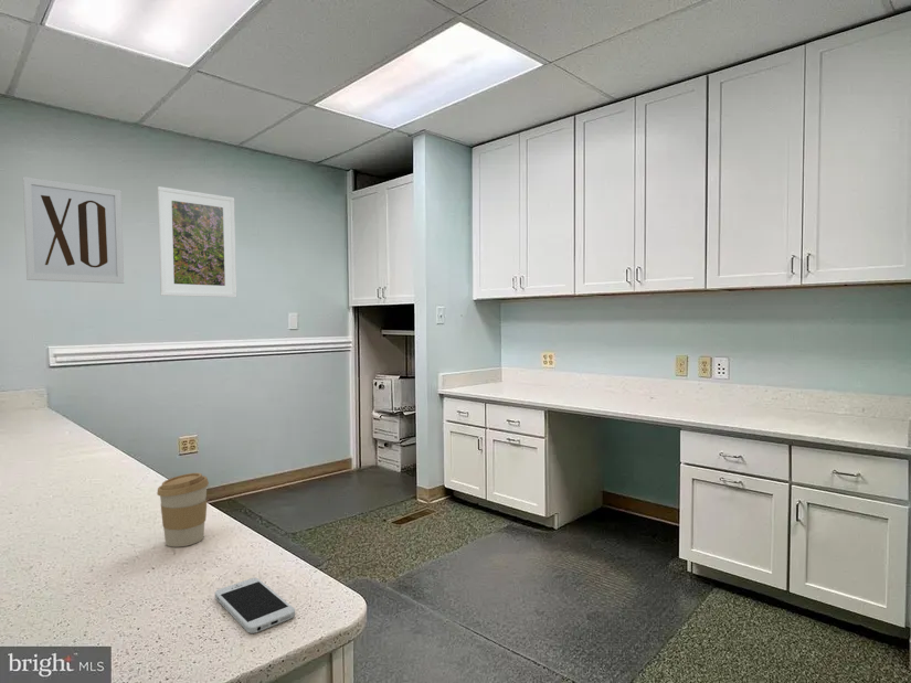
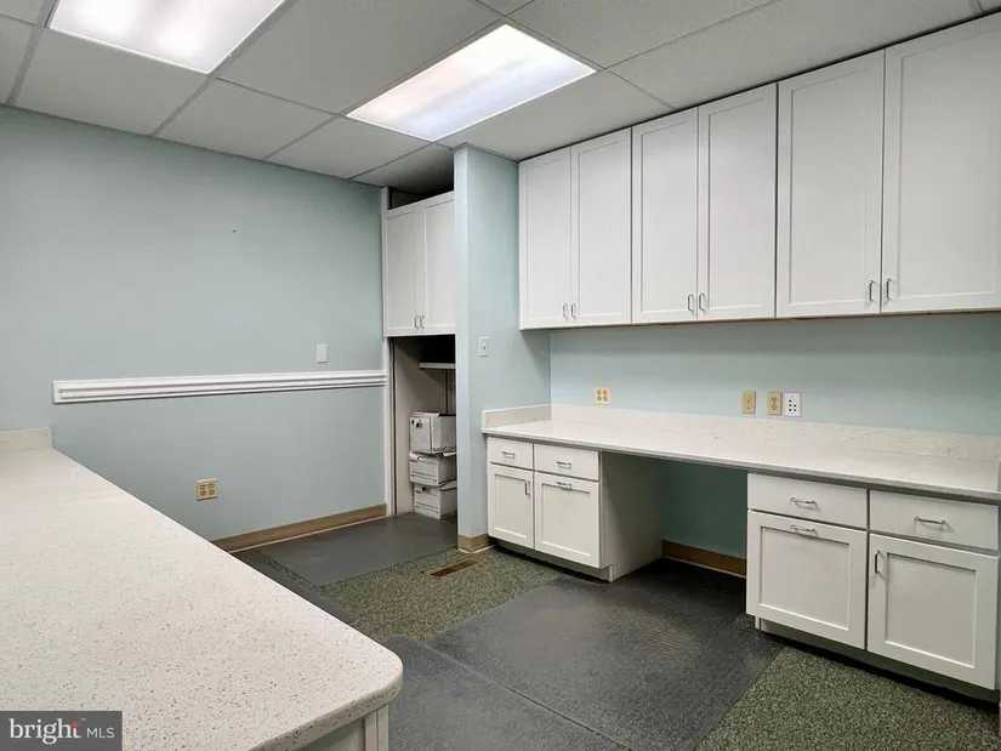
- smartphone (253, 602)
- wall art (75, 233)
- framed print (199, 244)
- coffee cup (183, 508)
